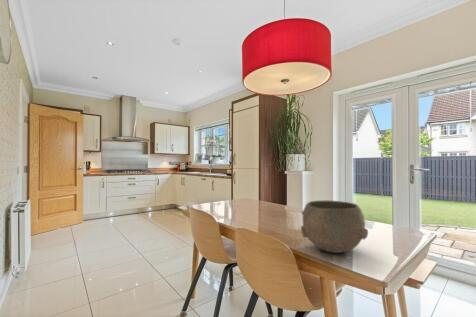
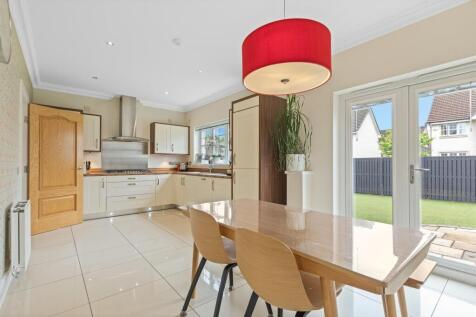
- bowl (332, 226)
